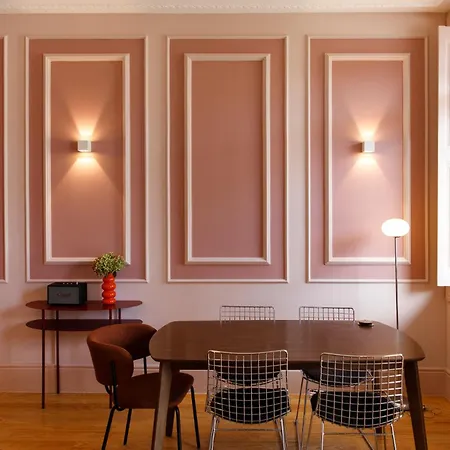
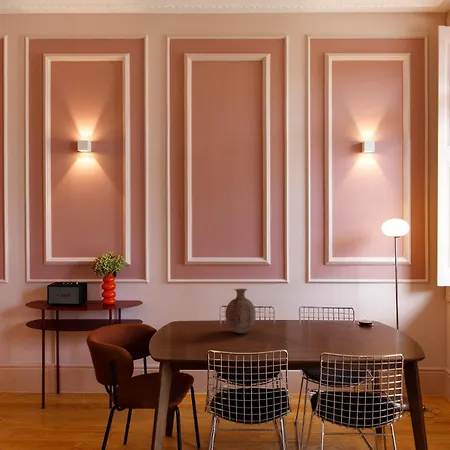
+ vase (240, 310)
